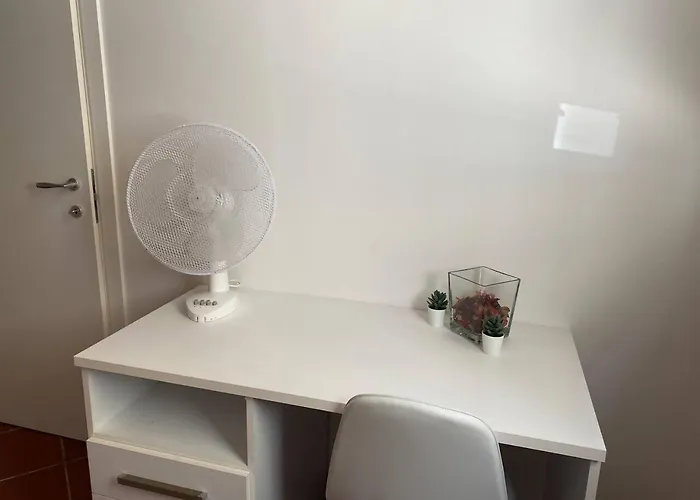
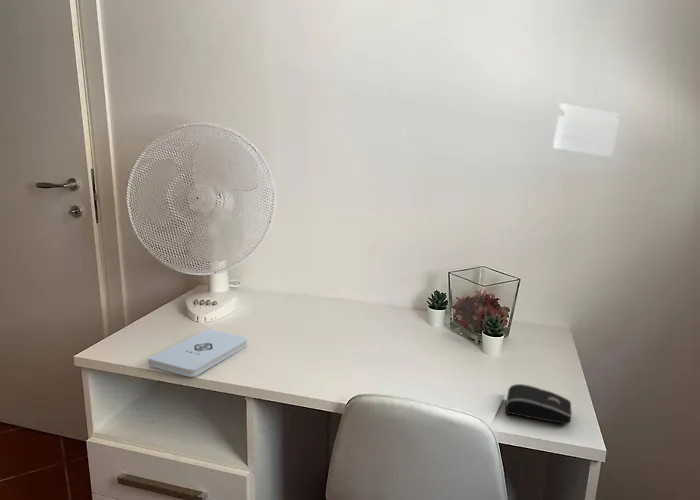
+ computer mouse (538, 403)
+ notepad (201, 351)
